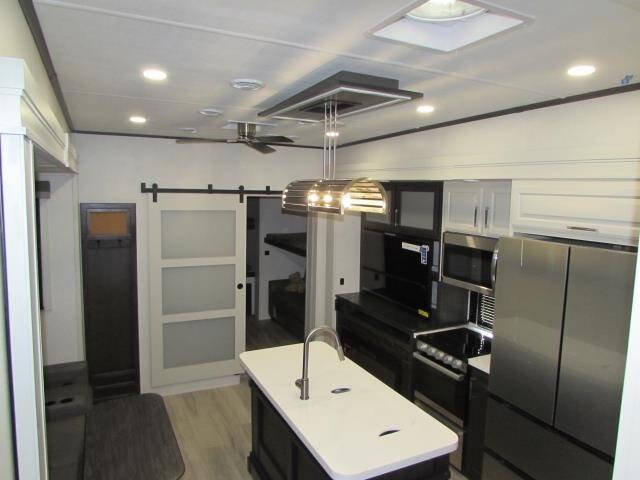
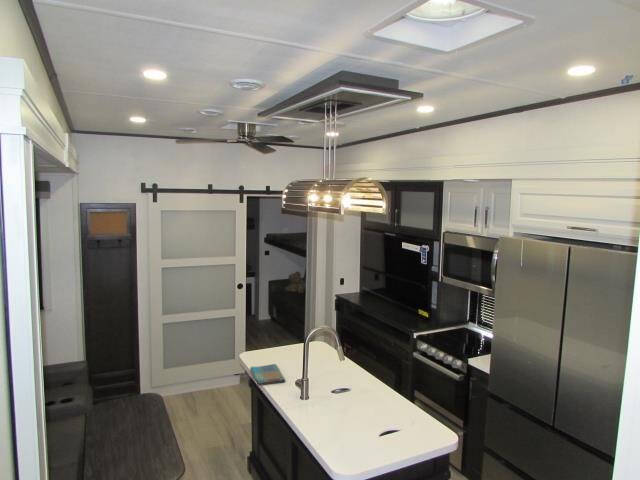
+ dish towel (267, 373)
